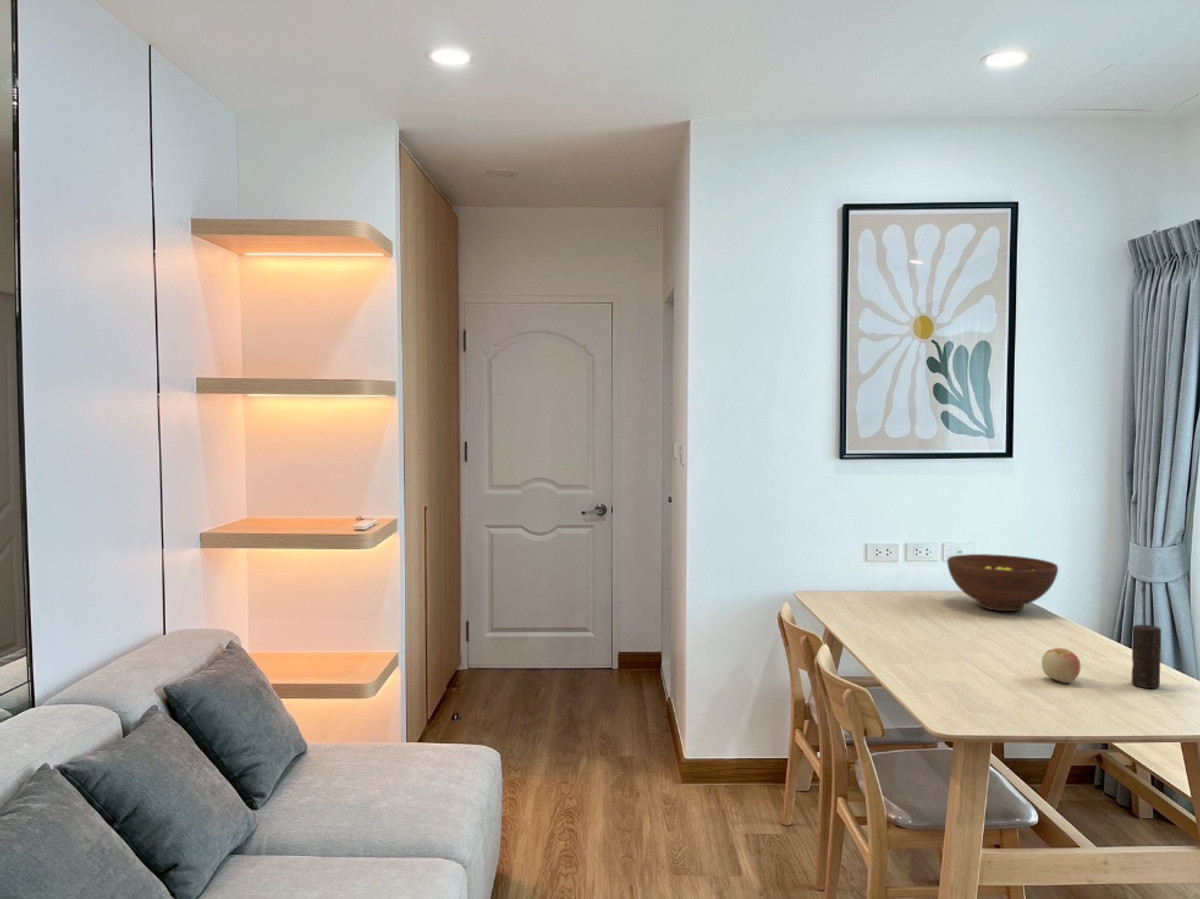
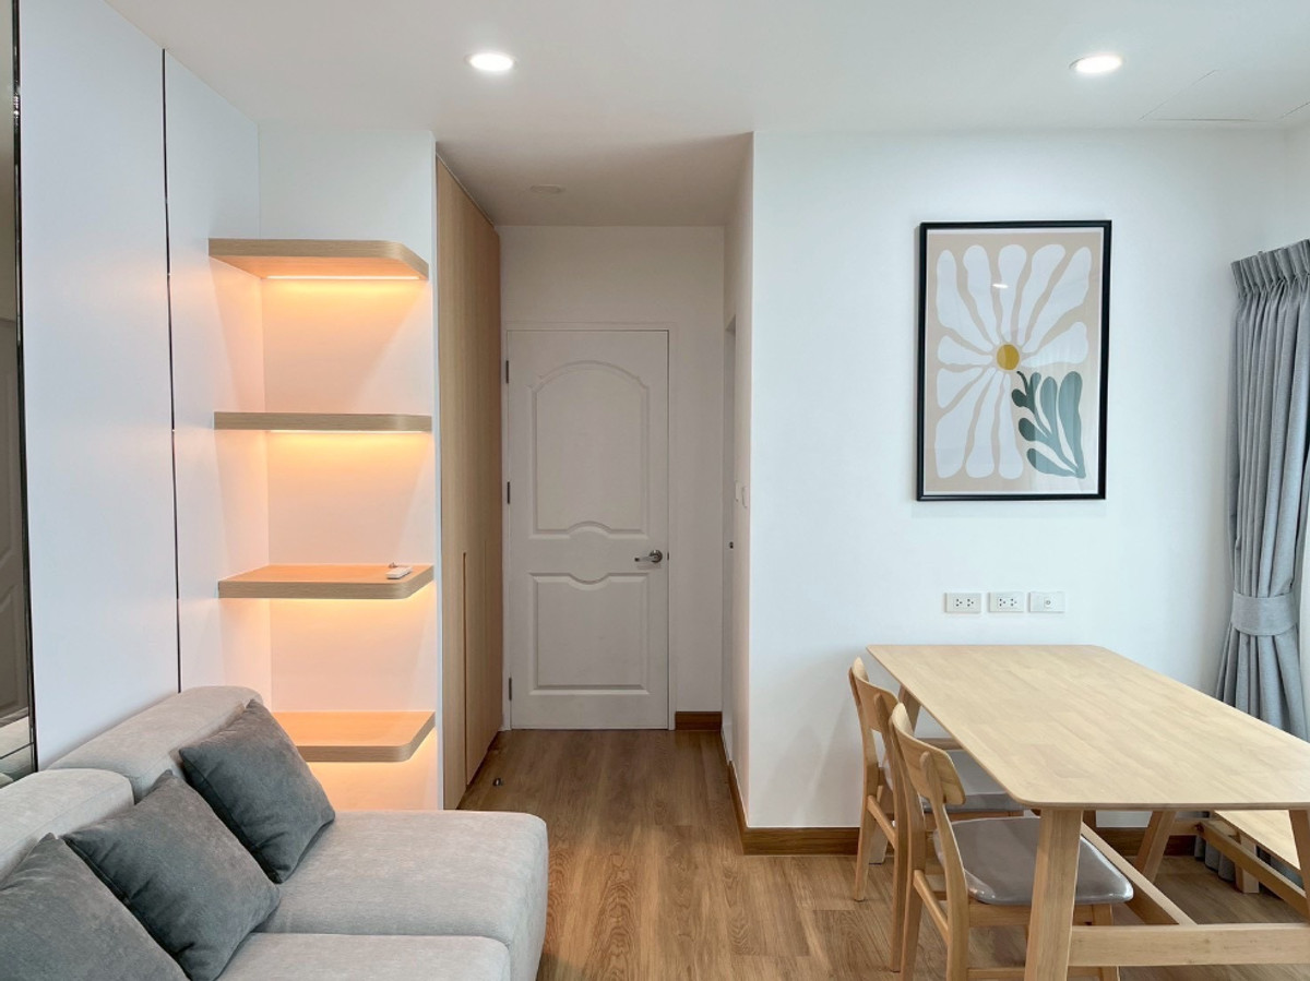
- fruit bowl (1000, 585)
- apple (1060, 665)
- candle (1146, 656)
